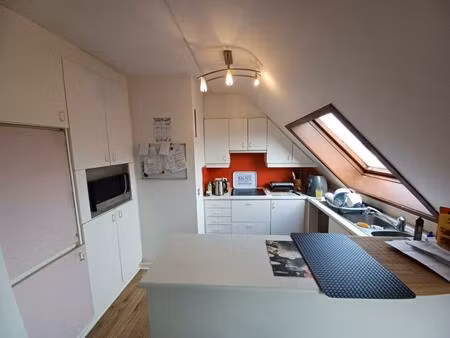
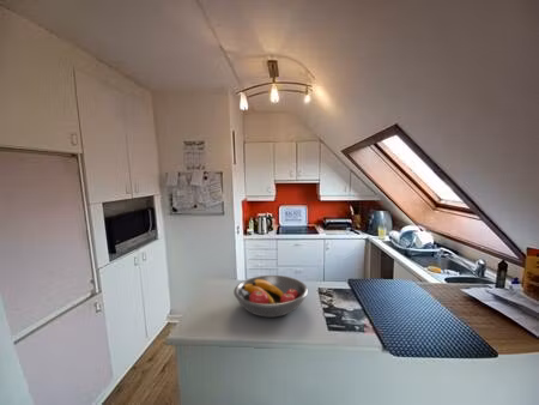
+ fruit bowl (271, 295)
